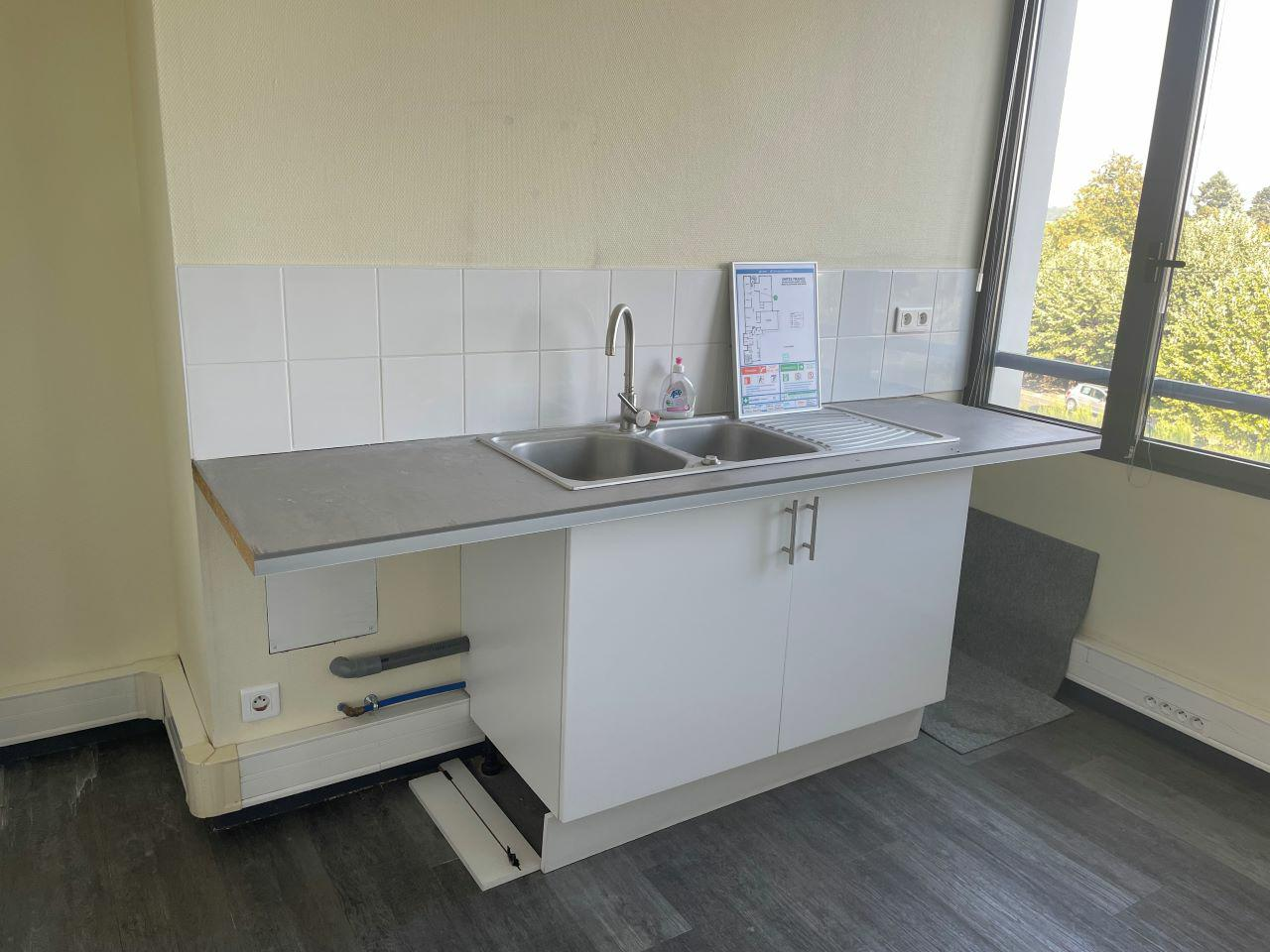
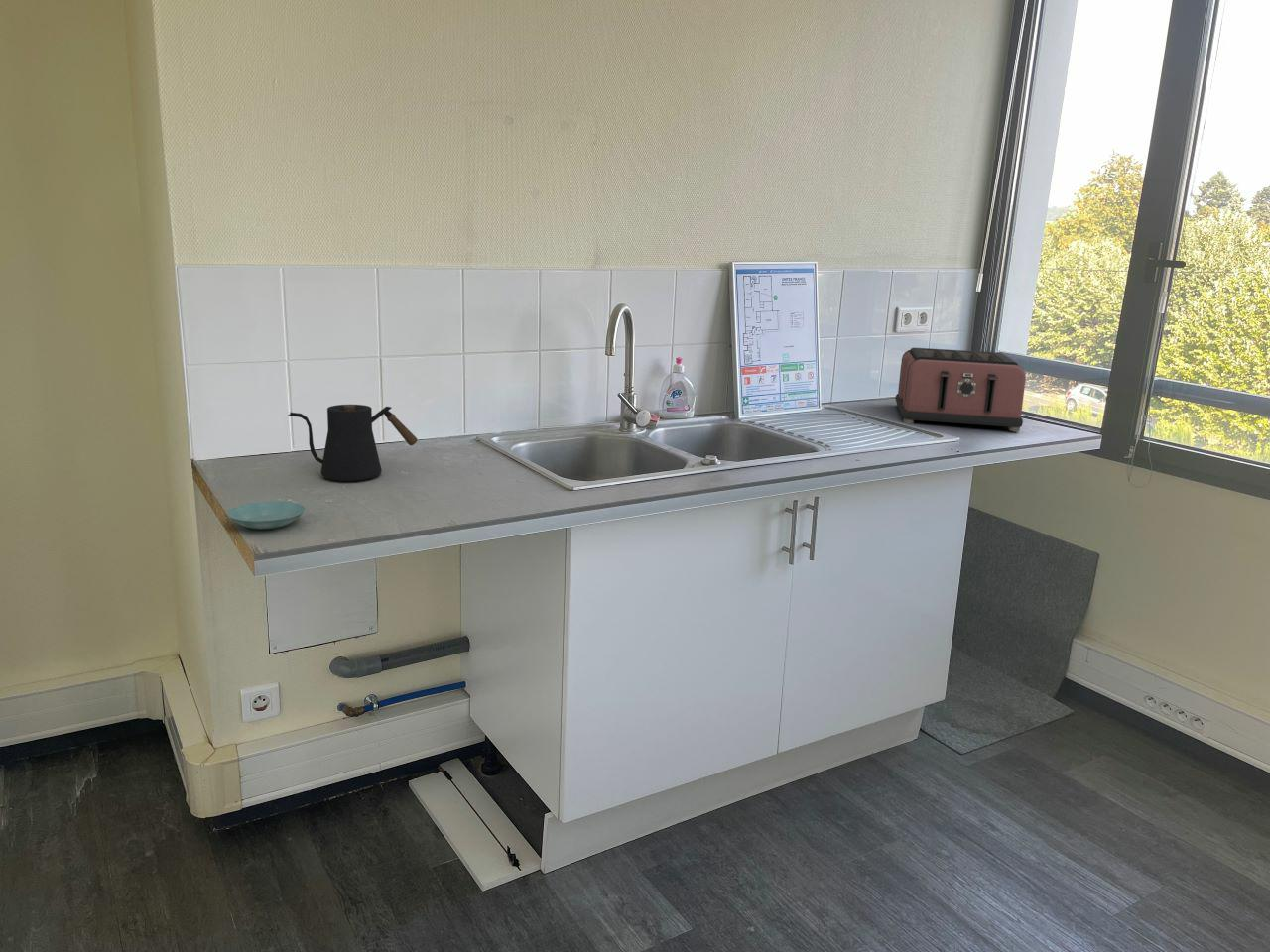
+ kettle (354, 440)
+ saucer (267, 517)
+ toaster (958, 387)
